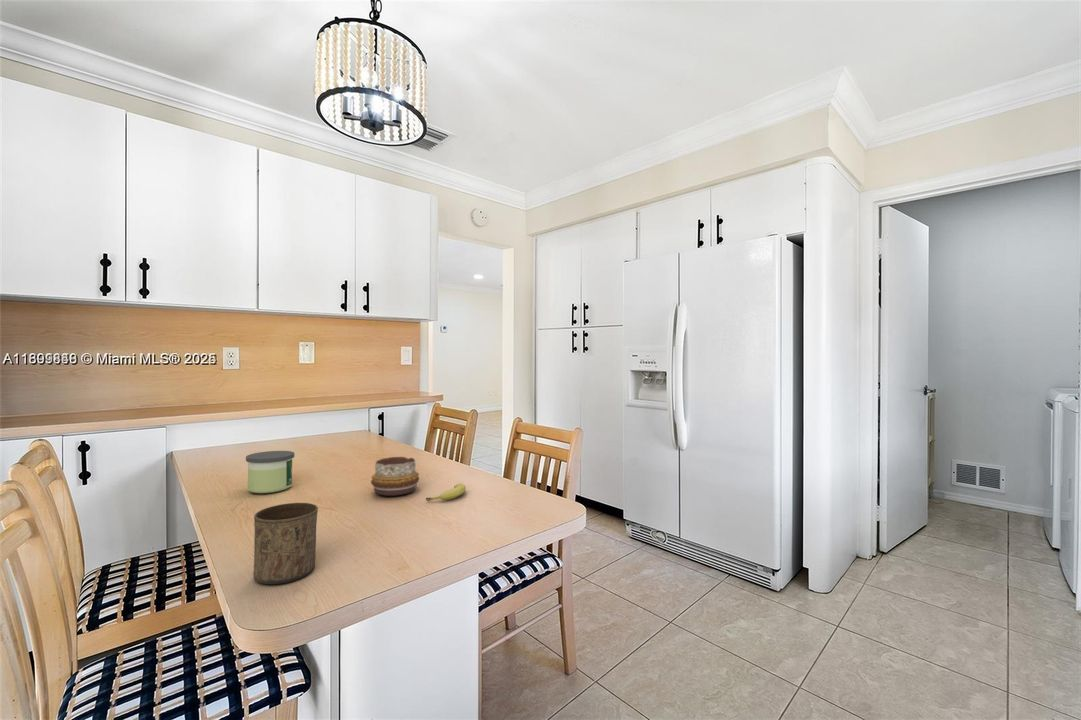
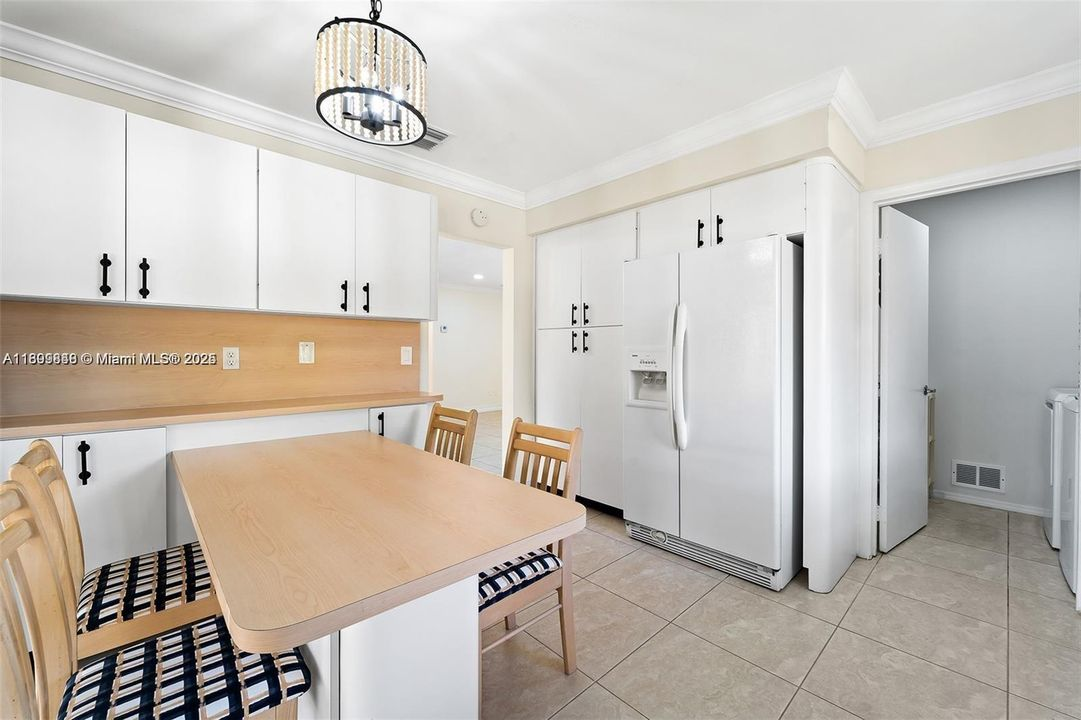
- cup (286, 541)
- candle (270, 471)
- fruit (450, 491)
- decorative bowl (395, 476)
